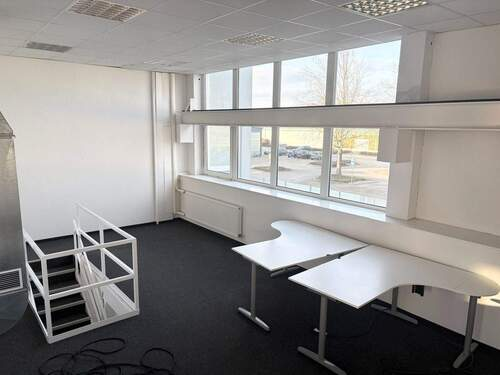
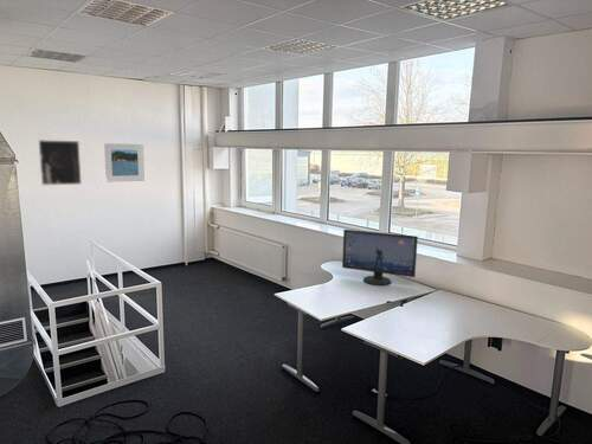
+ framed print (124, 162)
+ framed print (60, 162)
+ computer monitor (378, 257)
